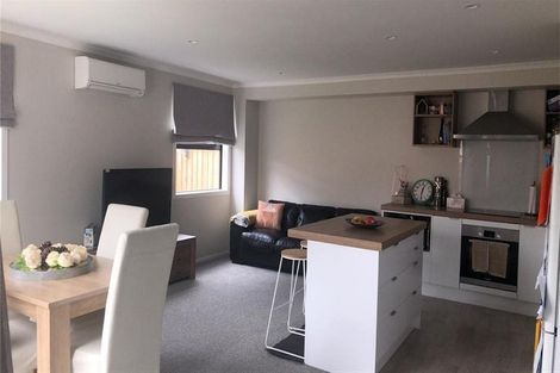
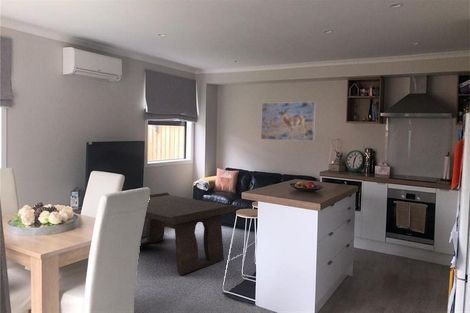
+ coffee table (169, 227)
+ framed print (287, 121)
